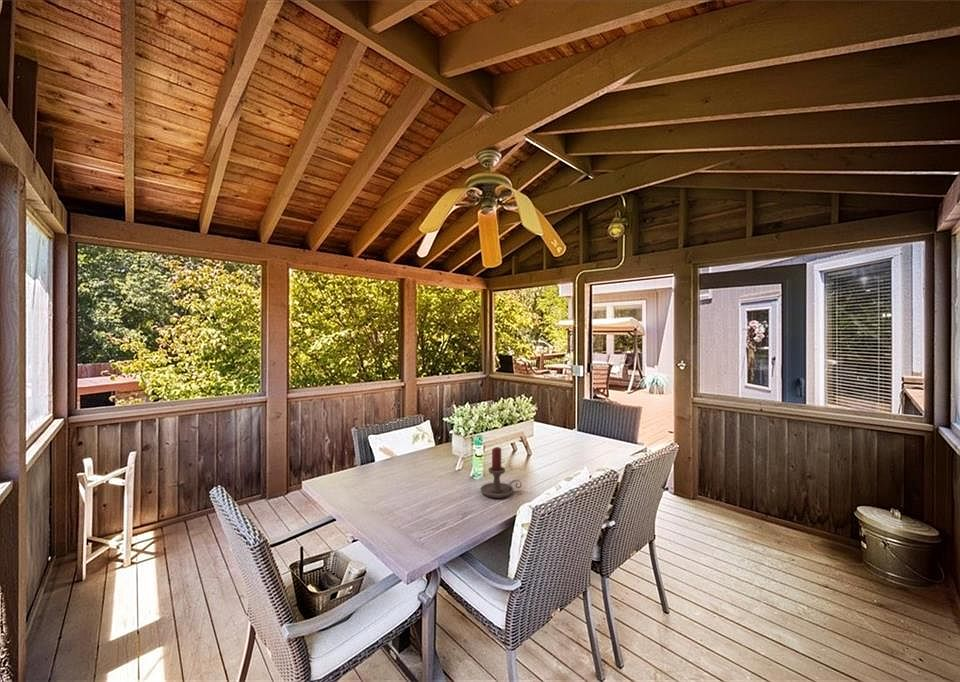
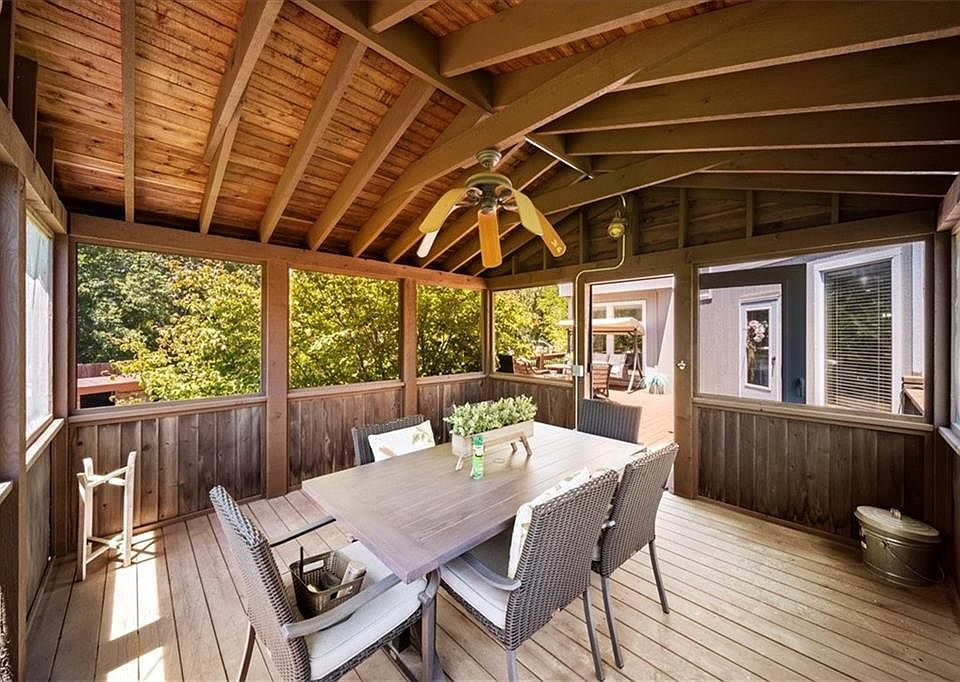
- candle holder (501, 469)
